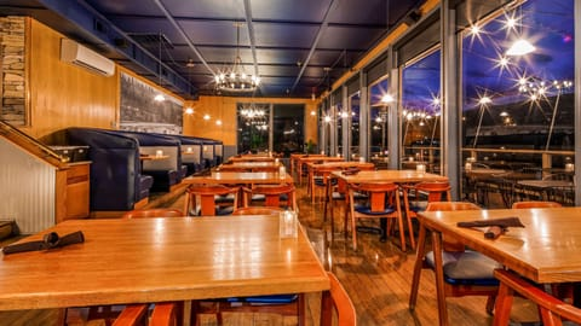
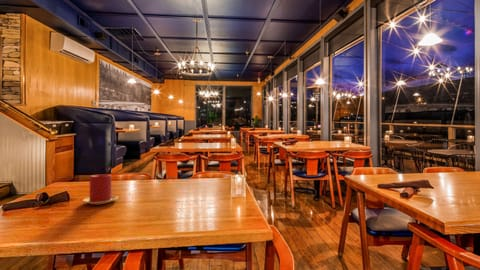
+ candle (100, 188)
